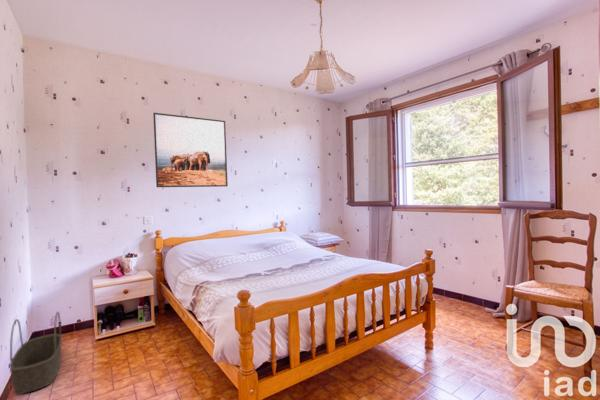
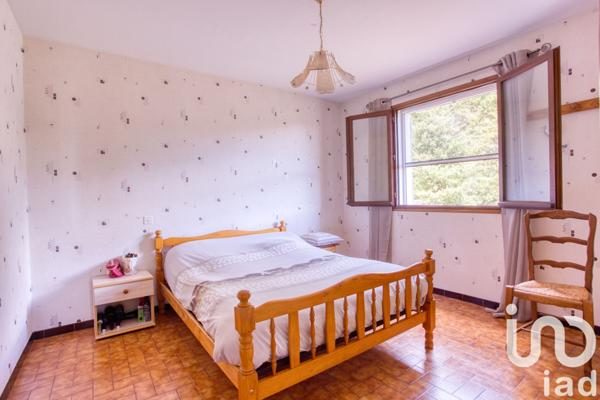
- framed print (192, 152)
- basket (37, 345)
